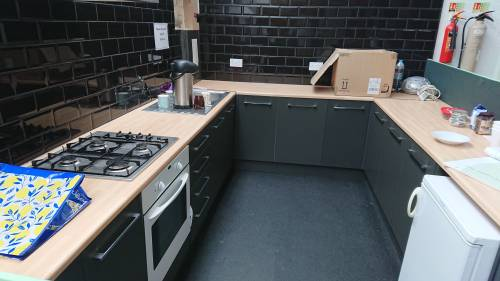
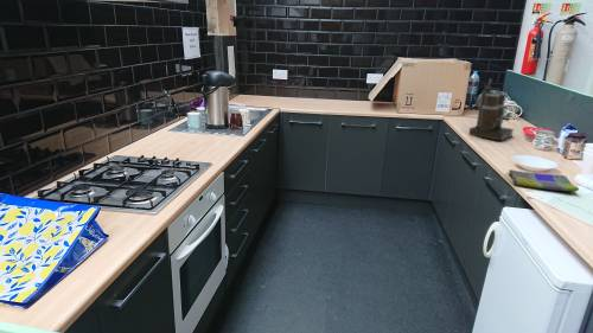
+ dish towel (541, 180)
+ coffee maker (495, 107)
